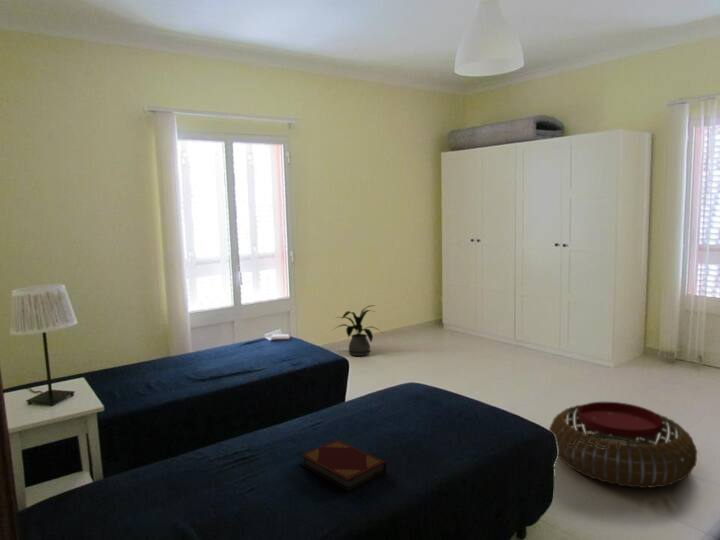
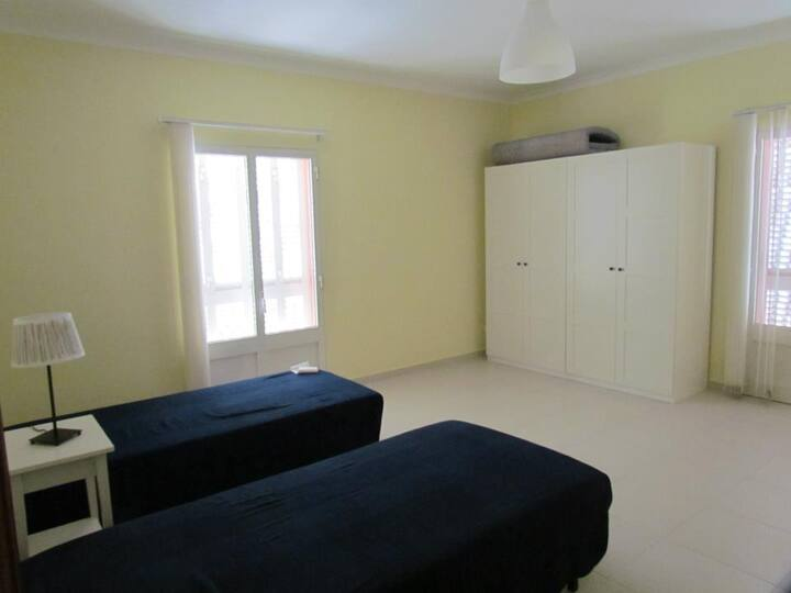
- pouf (618, 437)
- hardback book (342, 462)
- house plant (357, 328)
